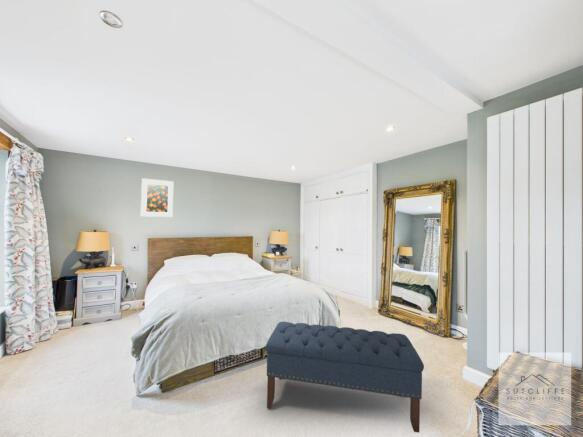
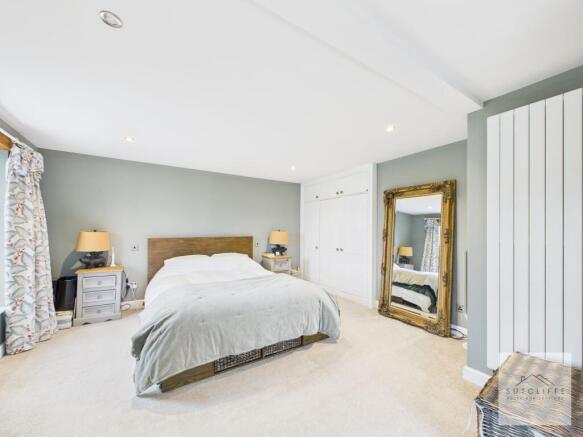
- bench (339, 367)
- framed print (157, 198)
